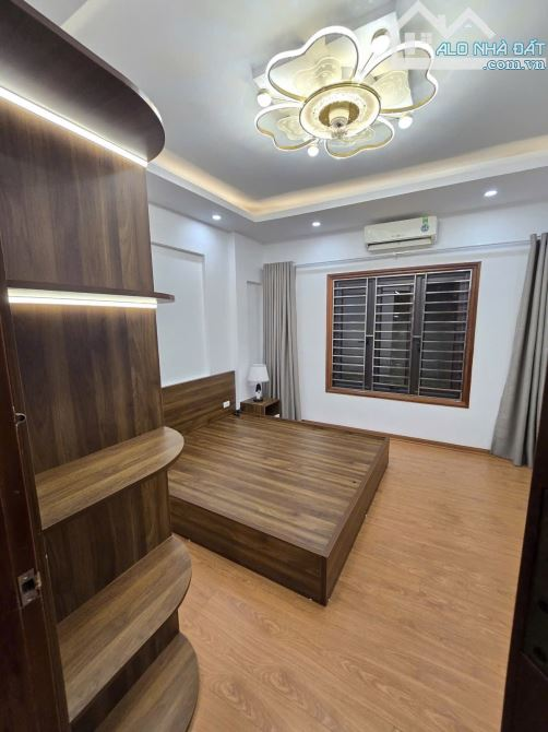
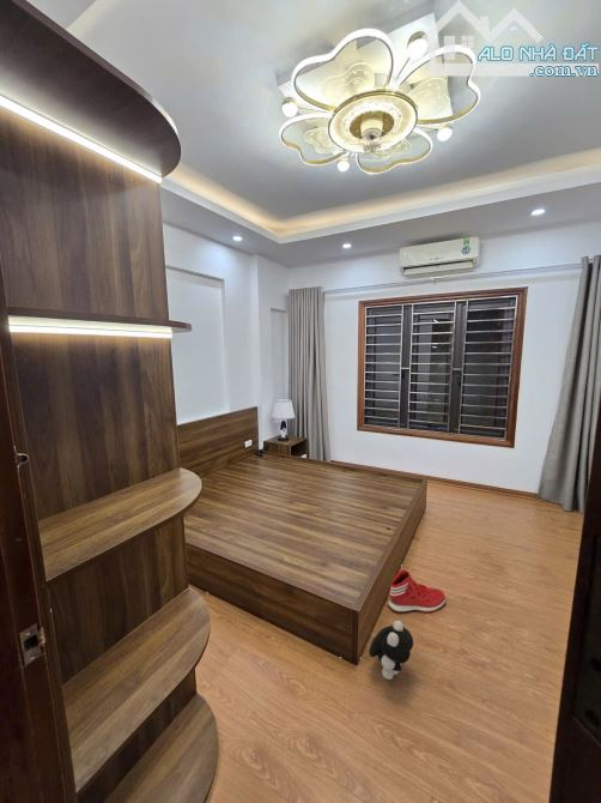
+ plush toy (390, 647)
+ sneaker (417, 588)
